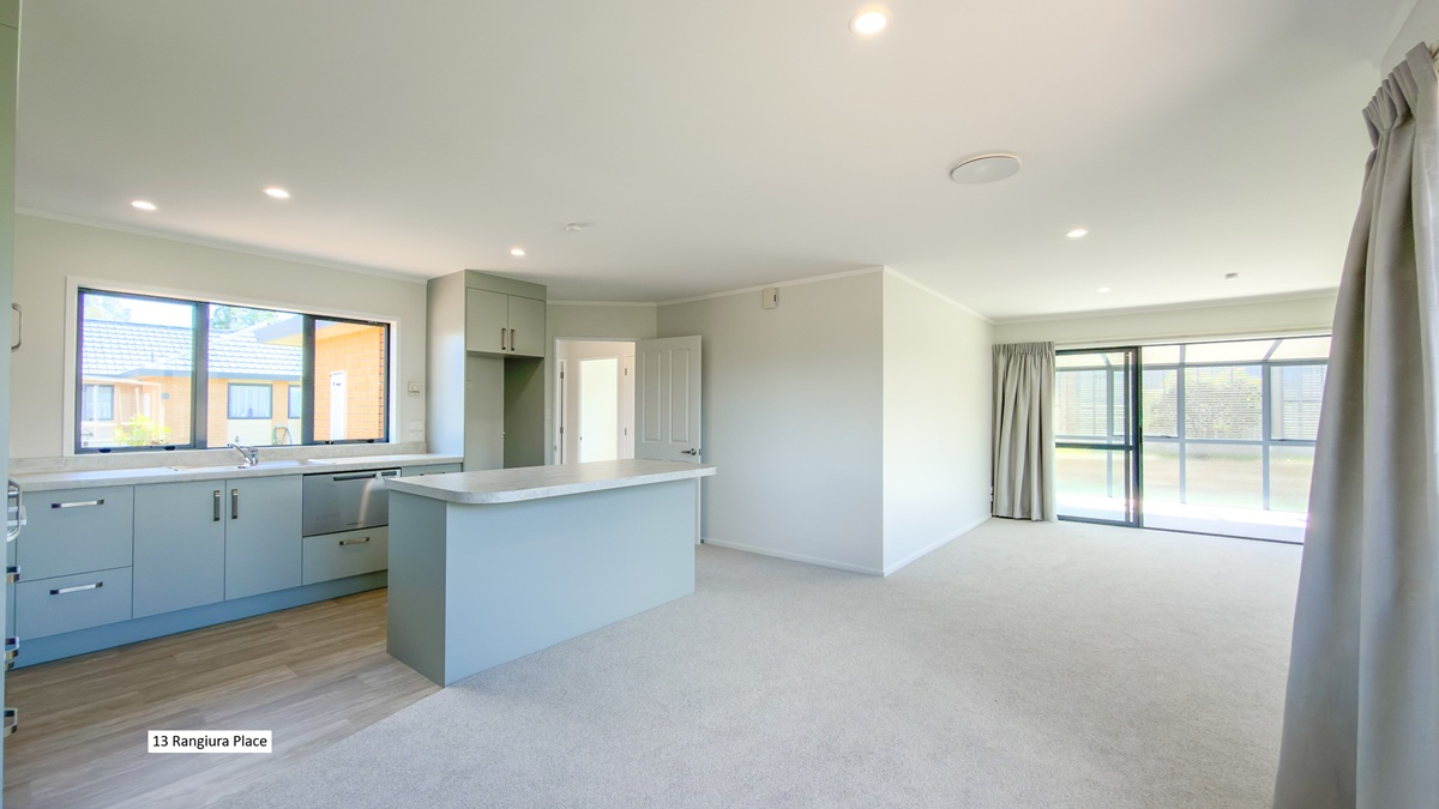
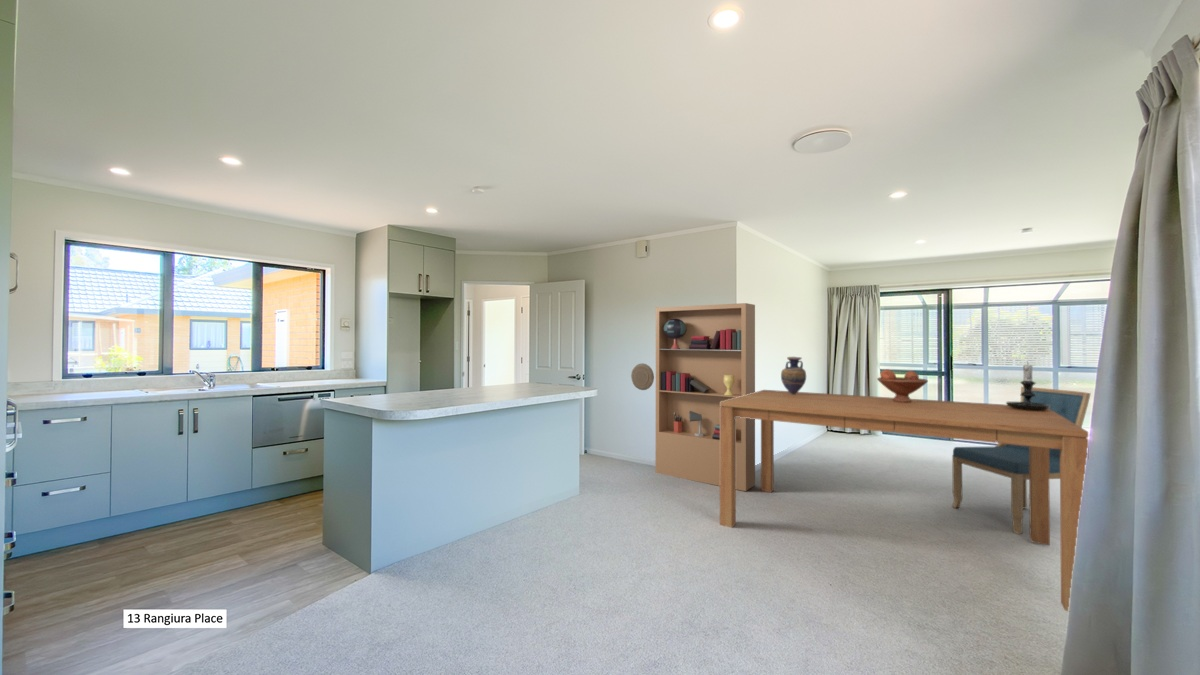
+ chair (1021, 453)
+ dining table (881, 431)
+ candle holder (1026, 385)
+ fruit bowl (902, 385)
+ bookcase (702, 392)
+ vase (793, 375)
+ decorative plate (642, 376)
